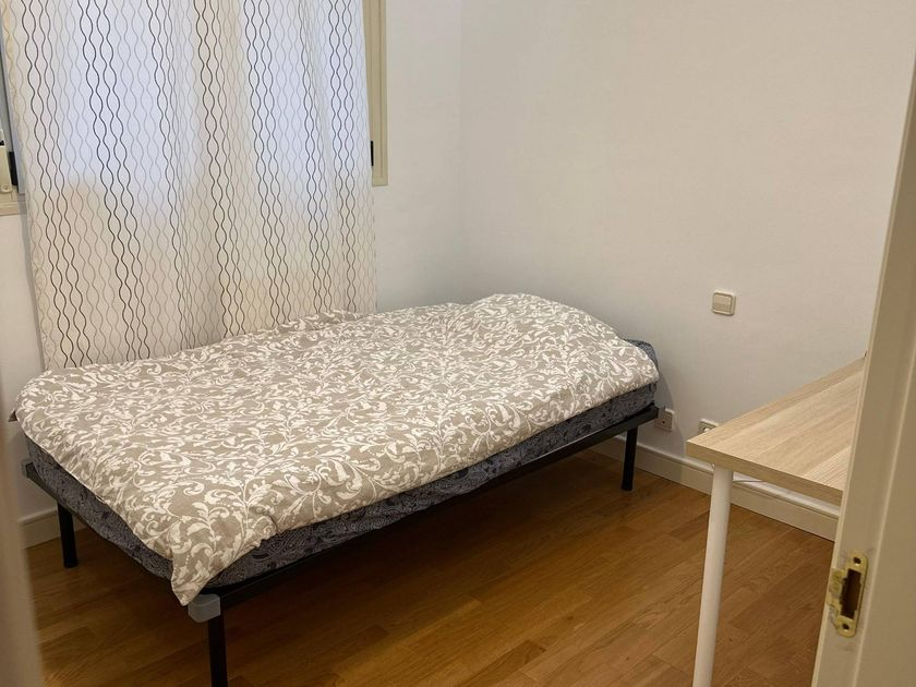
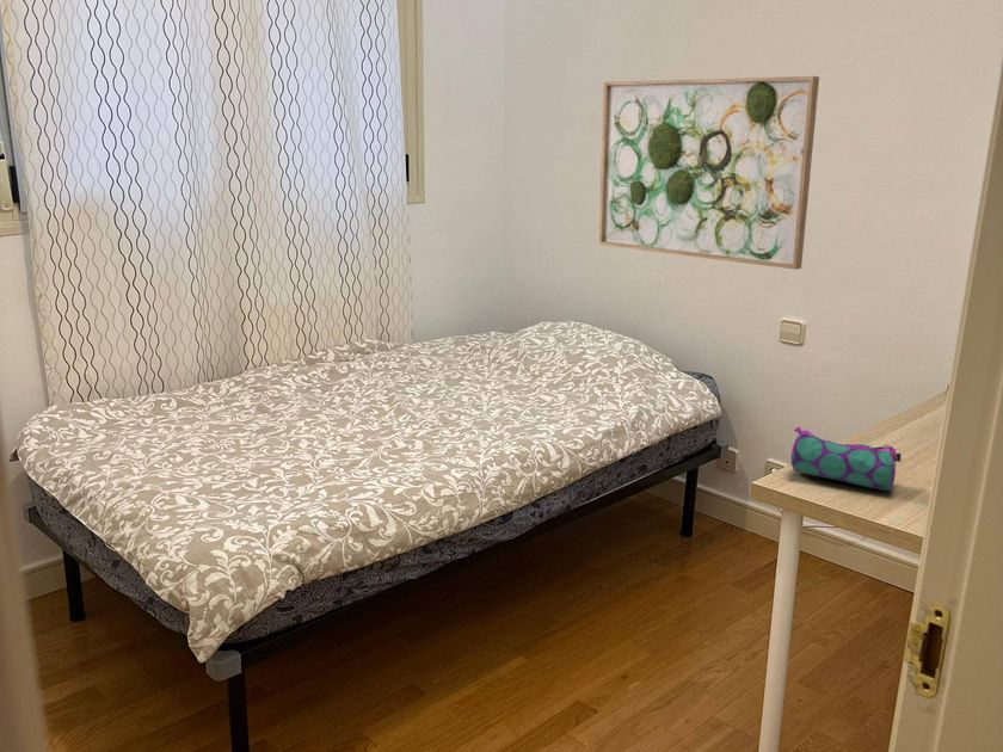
+ pencil case (843, 458)
+ wall art (695, 169)
